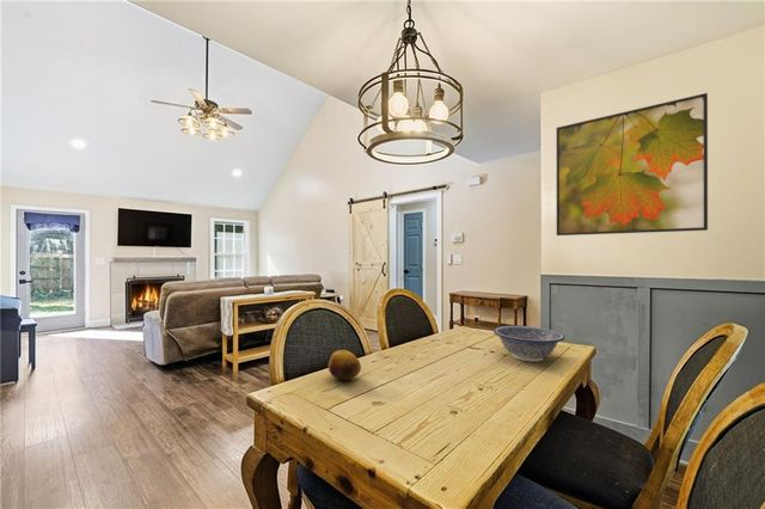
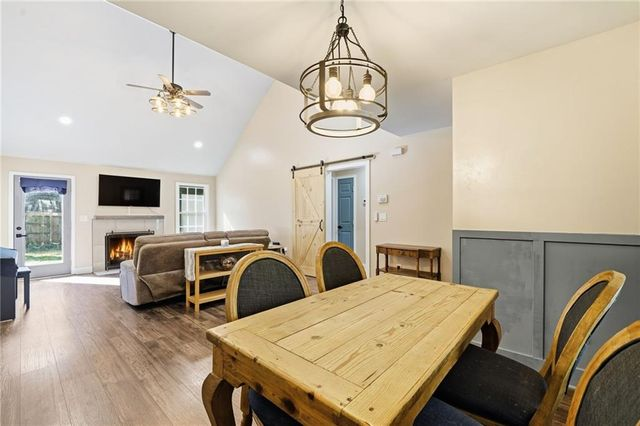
- fruit (343, 363)
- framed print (623, 172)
- decorative bowl (527, 344)
